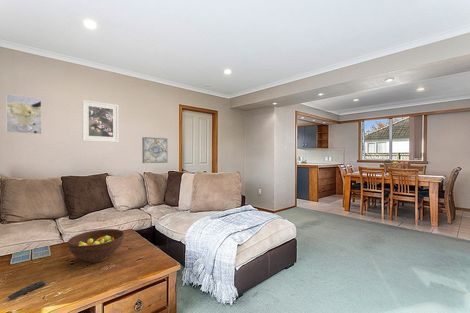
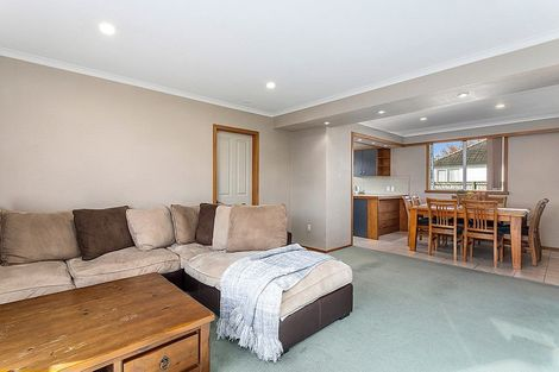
- fruit bowl (97, 247)
- remote control (26, 290)
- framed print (24, 114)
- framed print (101, 122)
- drink coaster (30, 254)
- wall art (155, 150)
